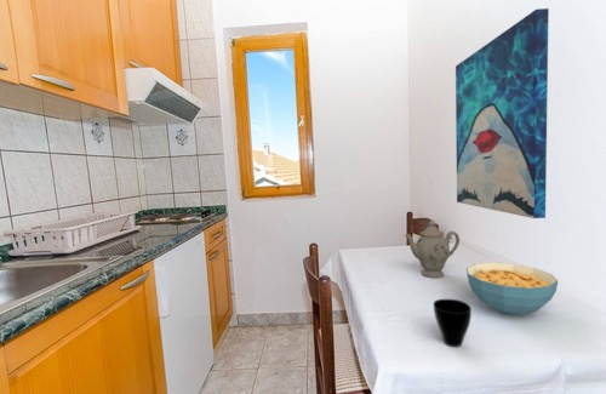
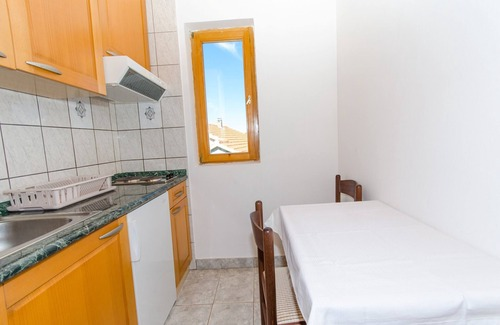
- wall art (491, 127)
- cup (450, 320)
- chinaware (431, 246)
- cereal bowl (508, 291)
